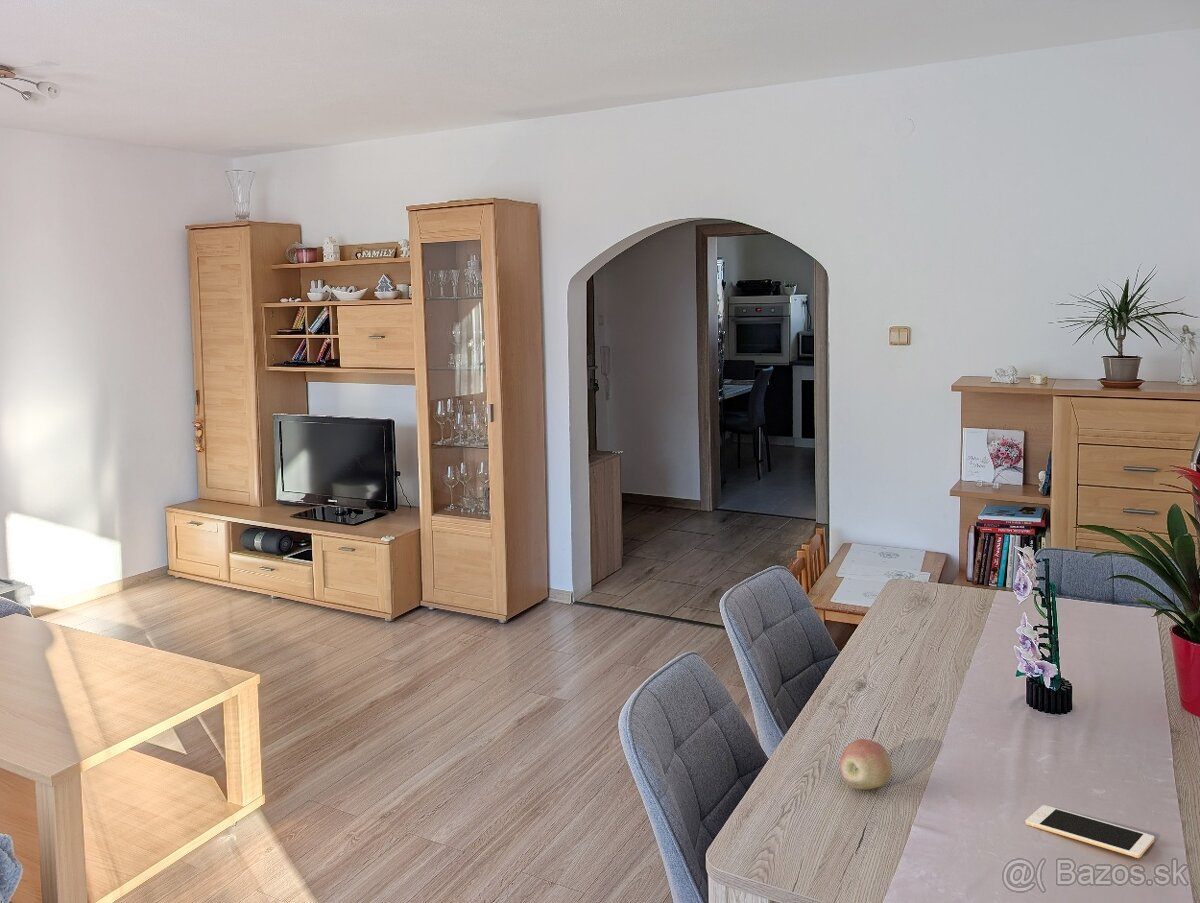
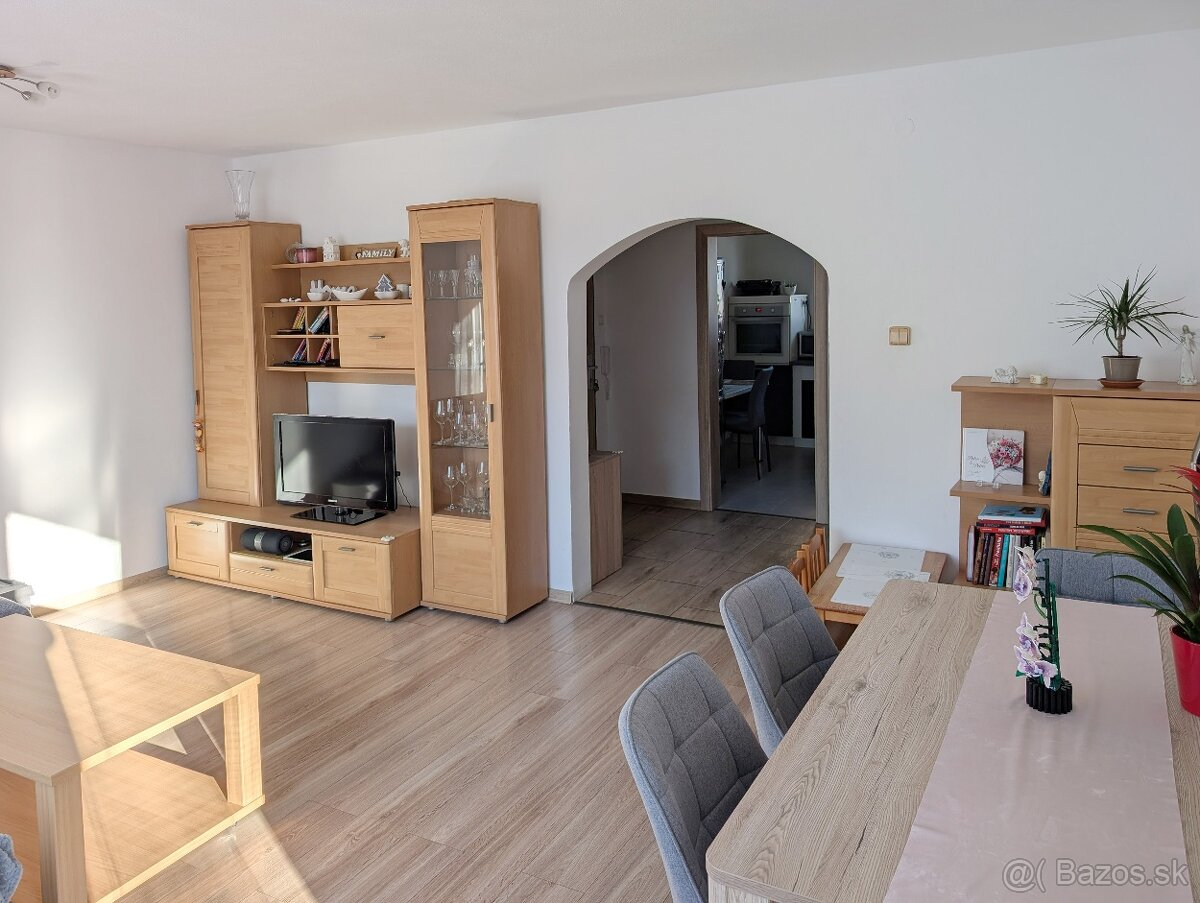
- cell phone (1088, 830)
- fruit (863, 766)
